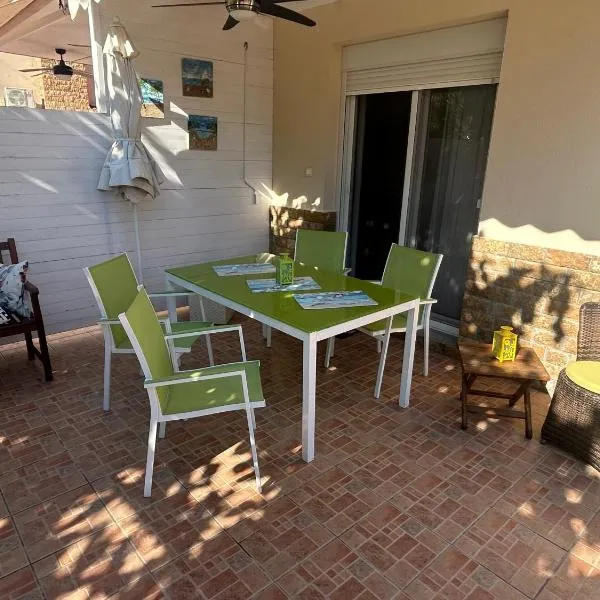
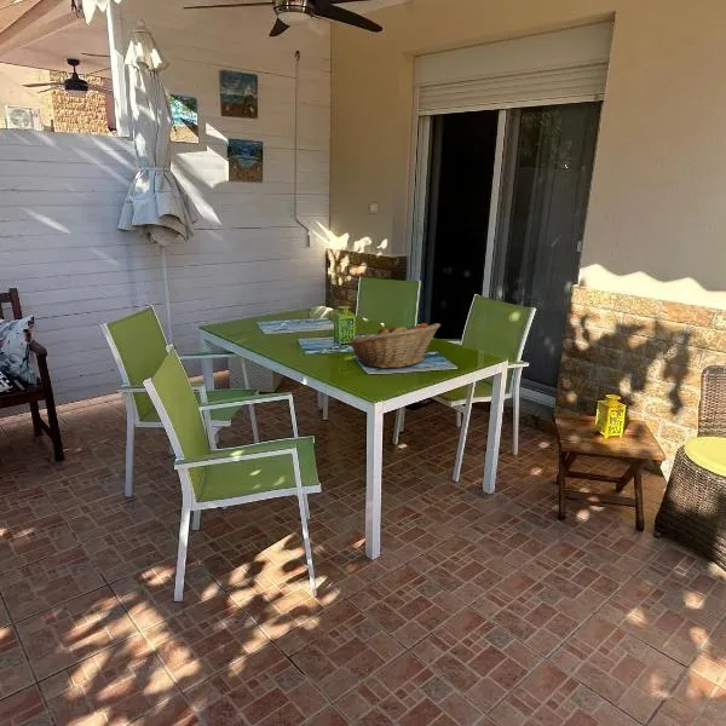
+ fruit basket (394, 341)
